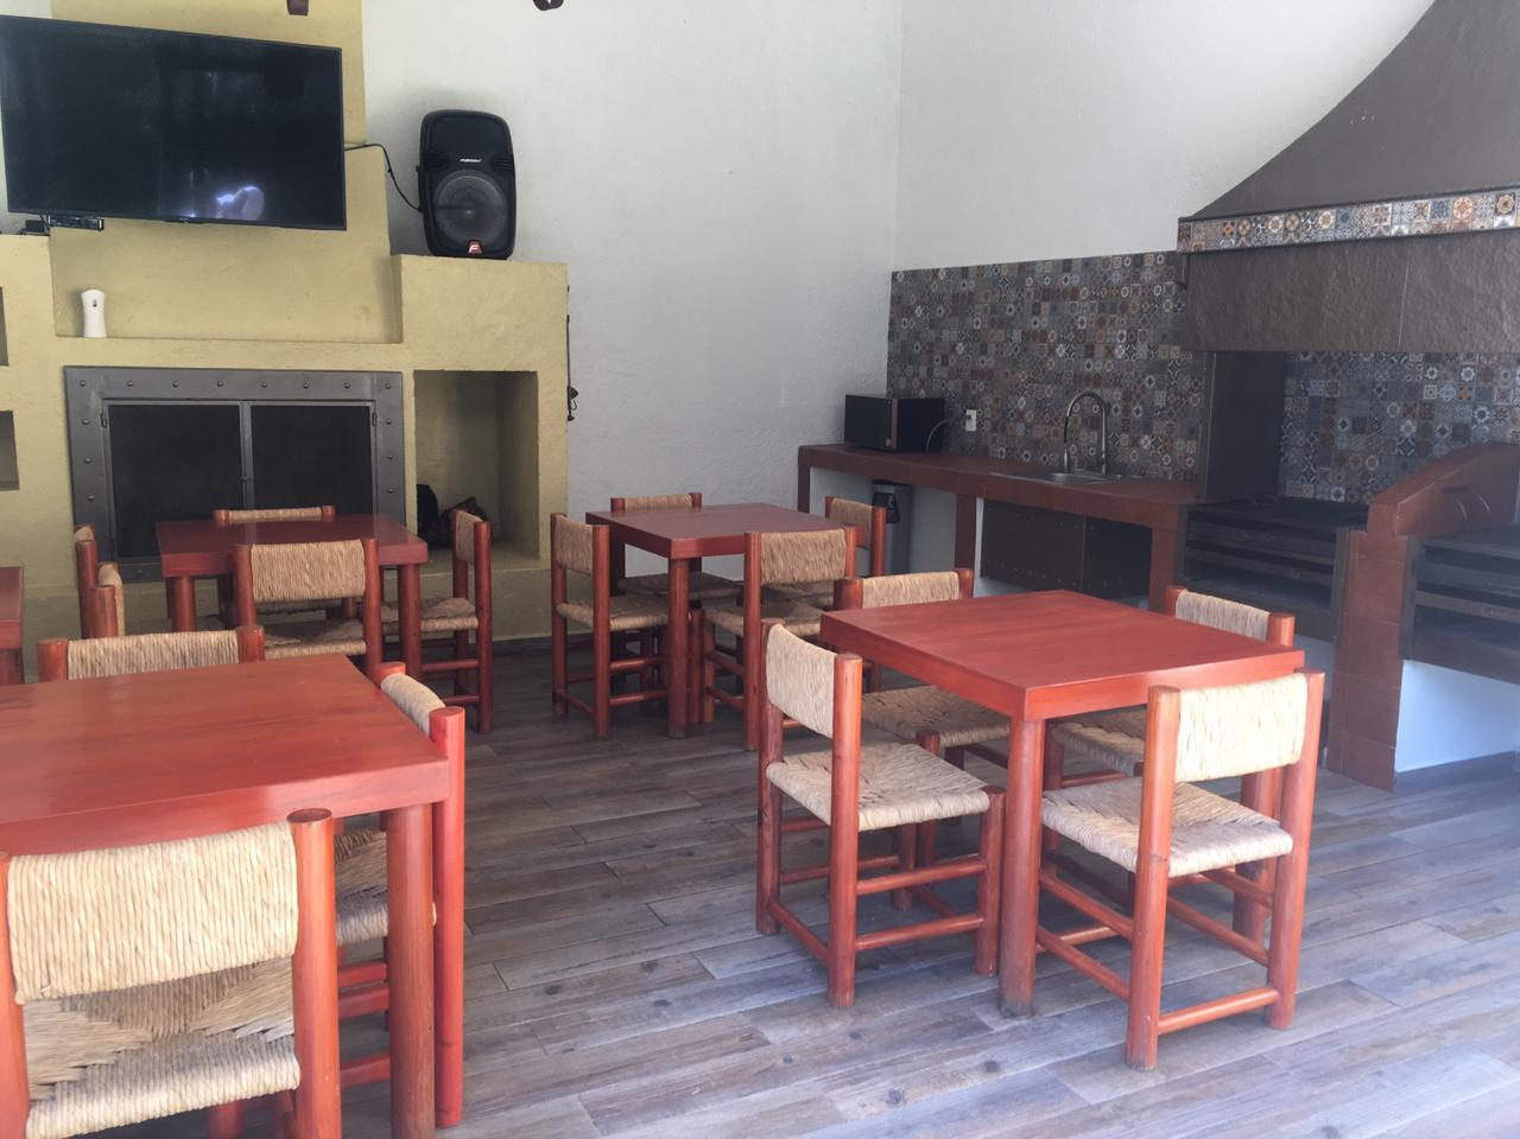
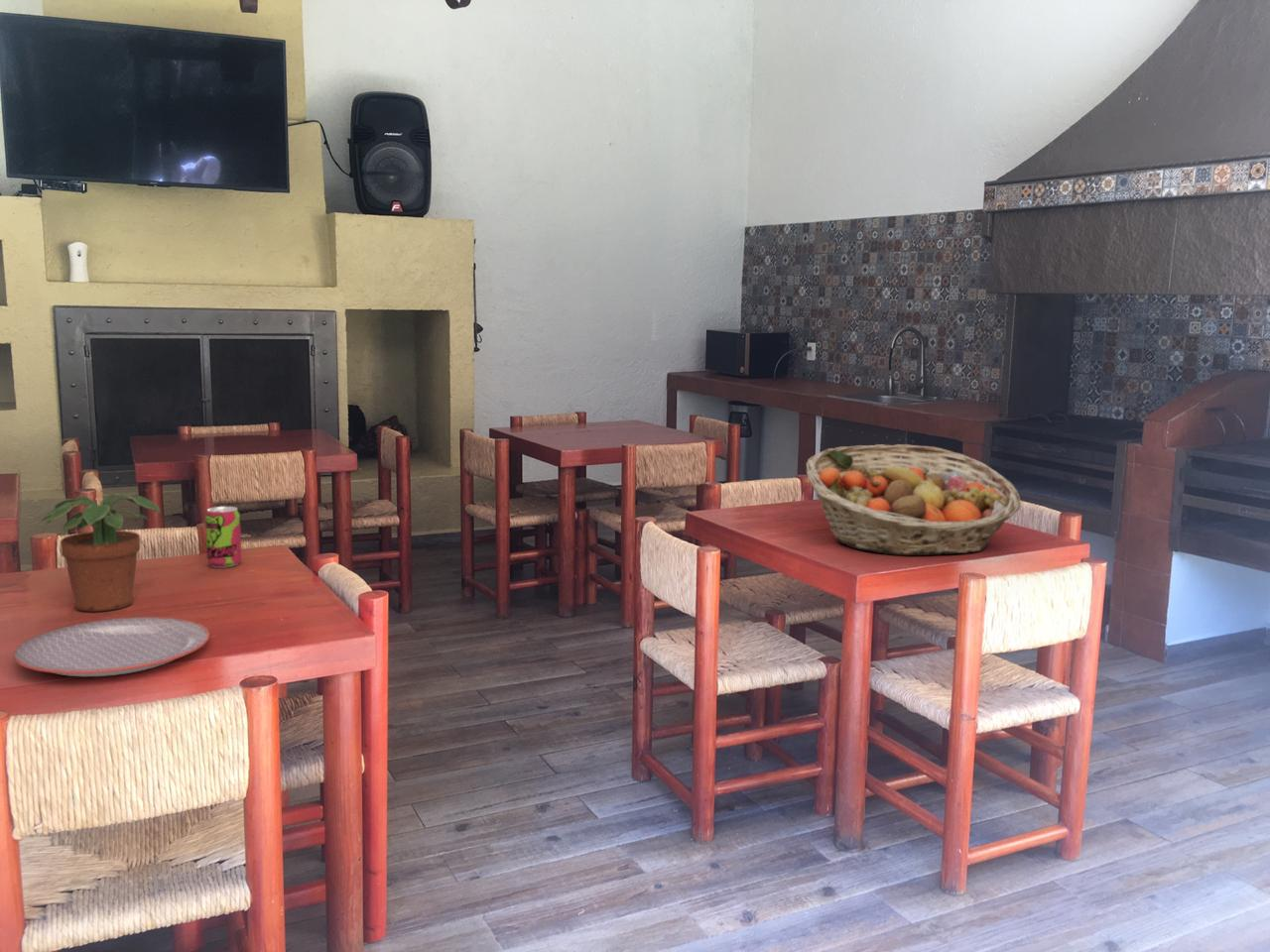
+ beverage can (223, 536)
+ plate (115, 649)
+ fruit basket (910, 498)
+ potted plant (102, 550)
